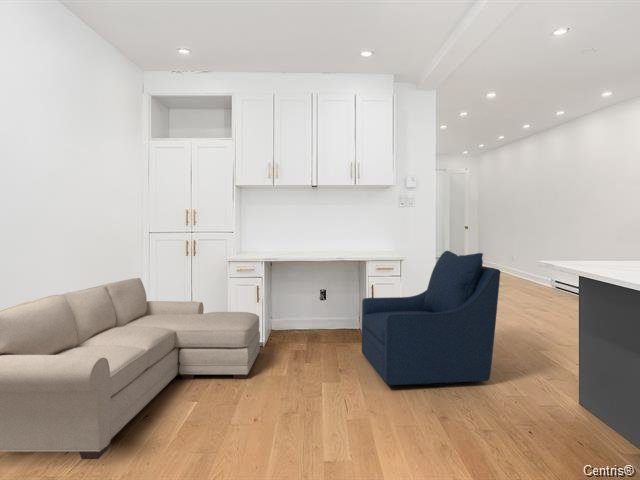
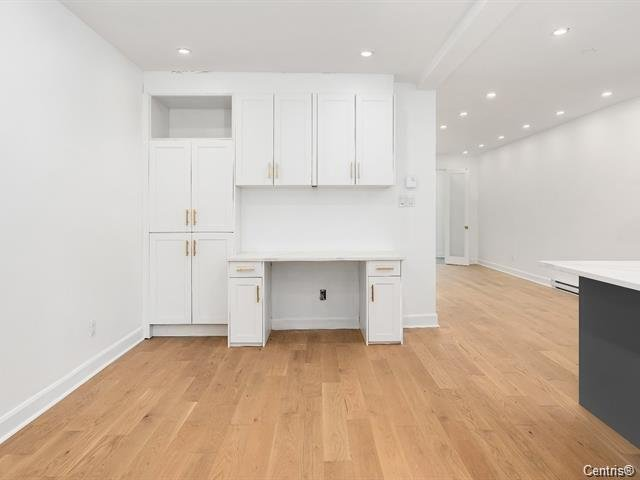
- sofa (155, 340)
- chair (424, 310)
